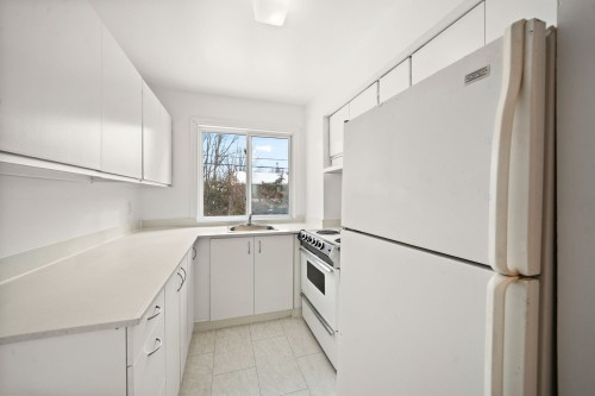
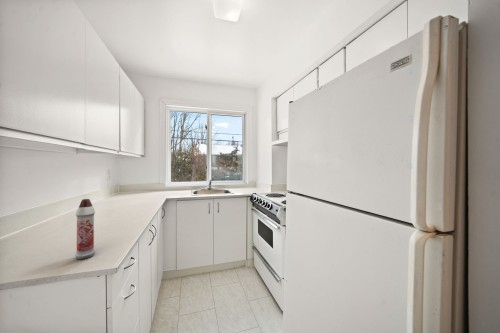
+ spray bottle (85, 227)
